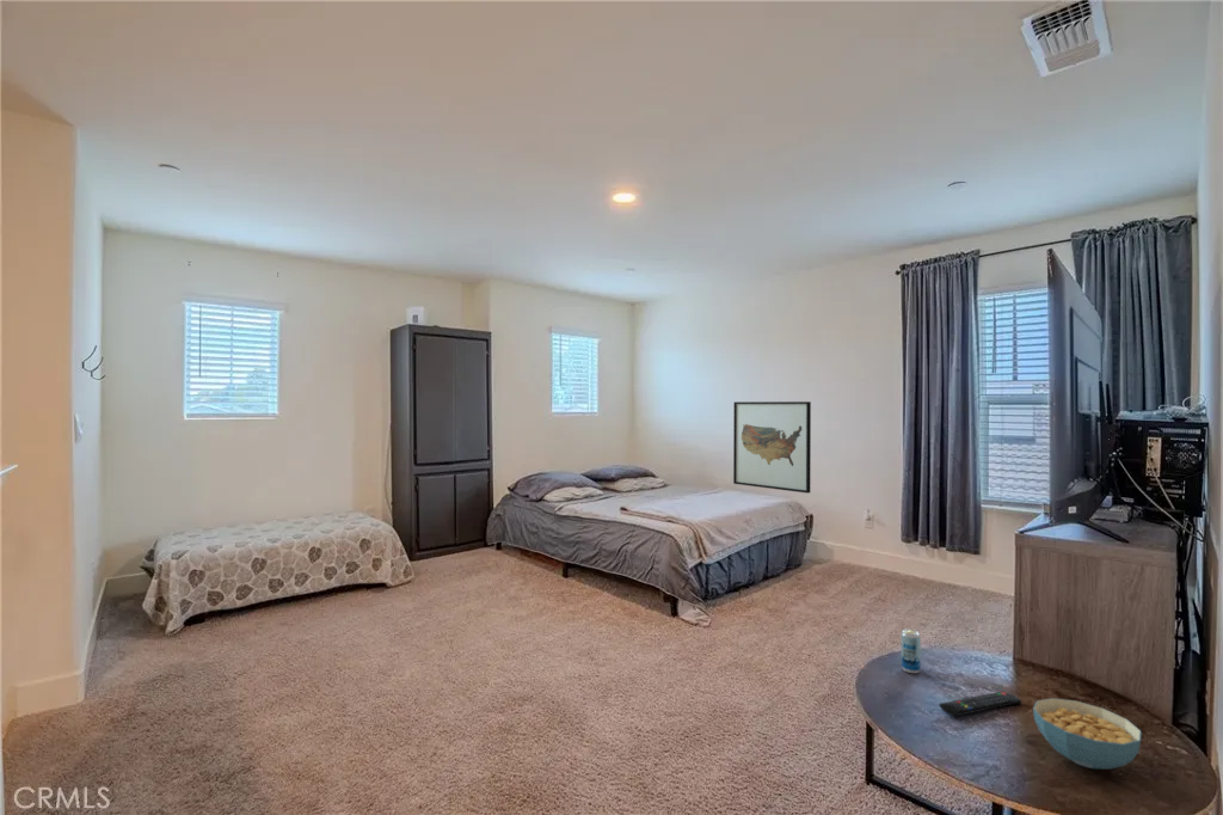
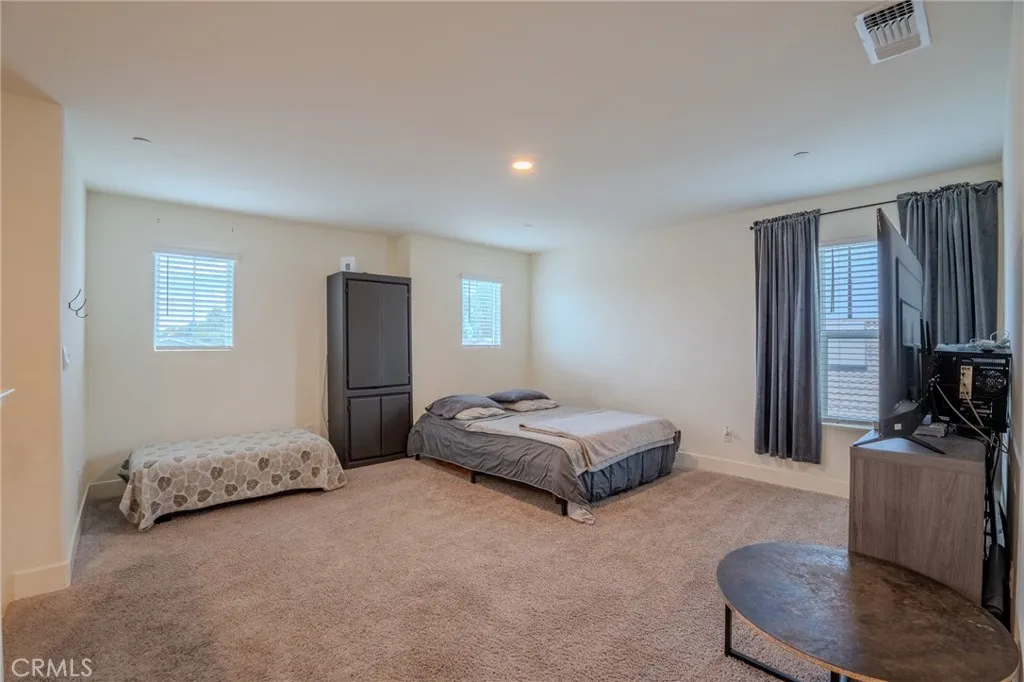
- cereal bowl (1084, 740)
- wall art (769, 445)
- remote control (981, 704)
- beverage can (910, 650)
